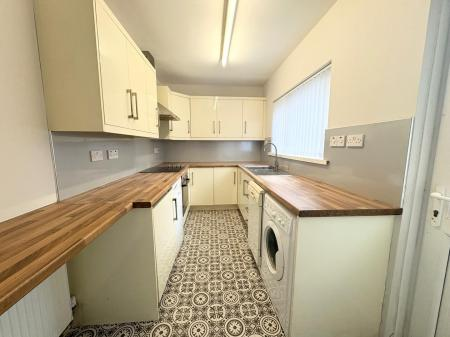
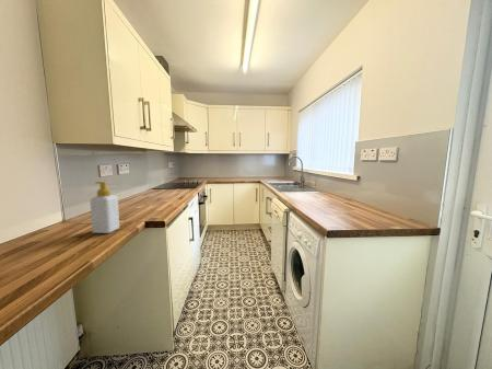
+ soap bottle (104, 206)
